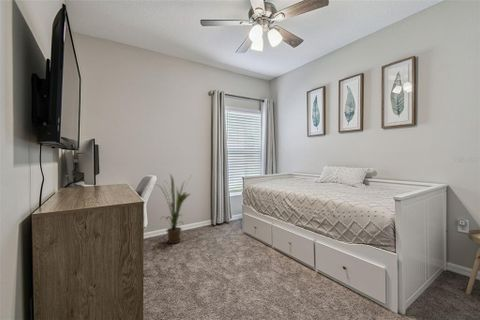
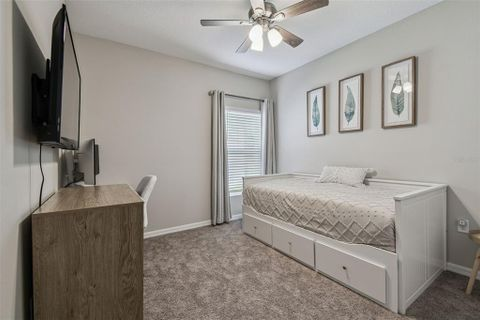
- house plant (172, 207)
